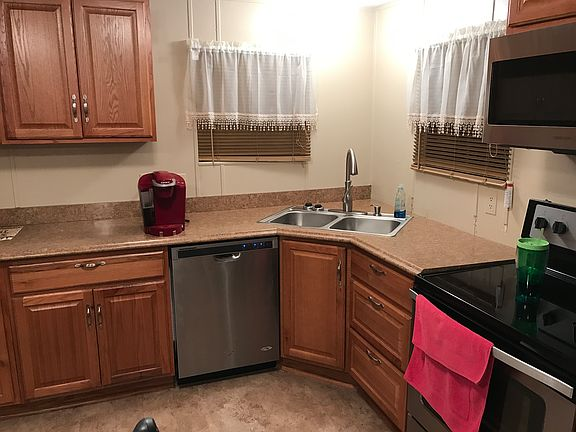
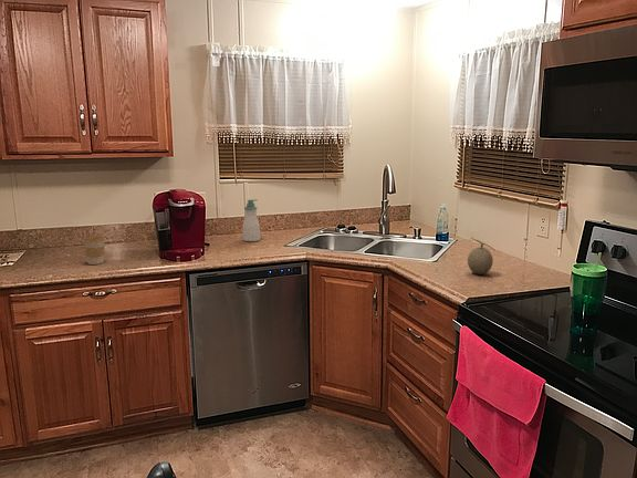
+ soap bottle (251, 220)
+ fruit (481, 257)
+ coffee cup (94, 249)
